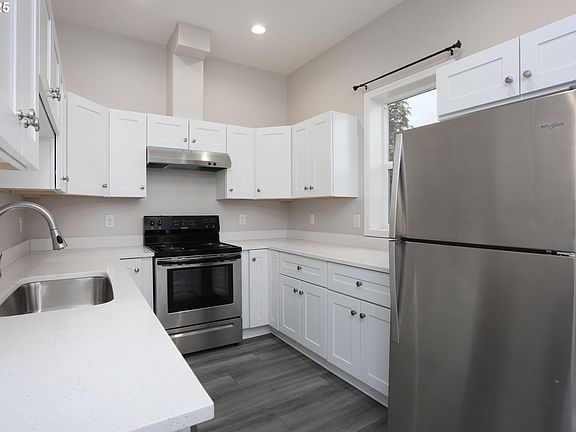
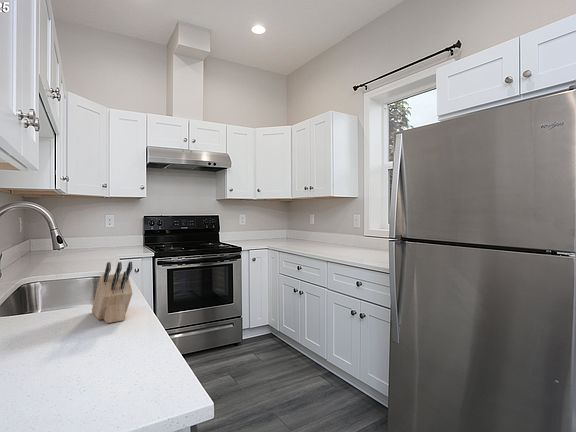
+ knife block (112, 288)
